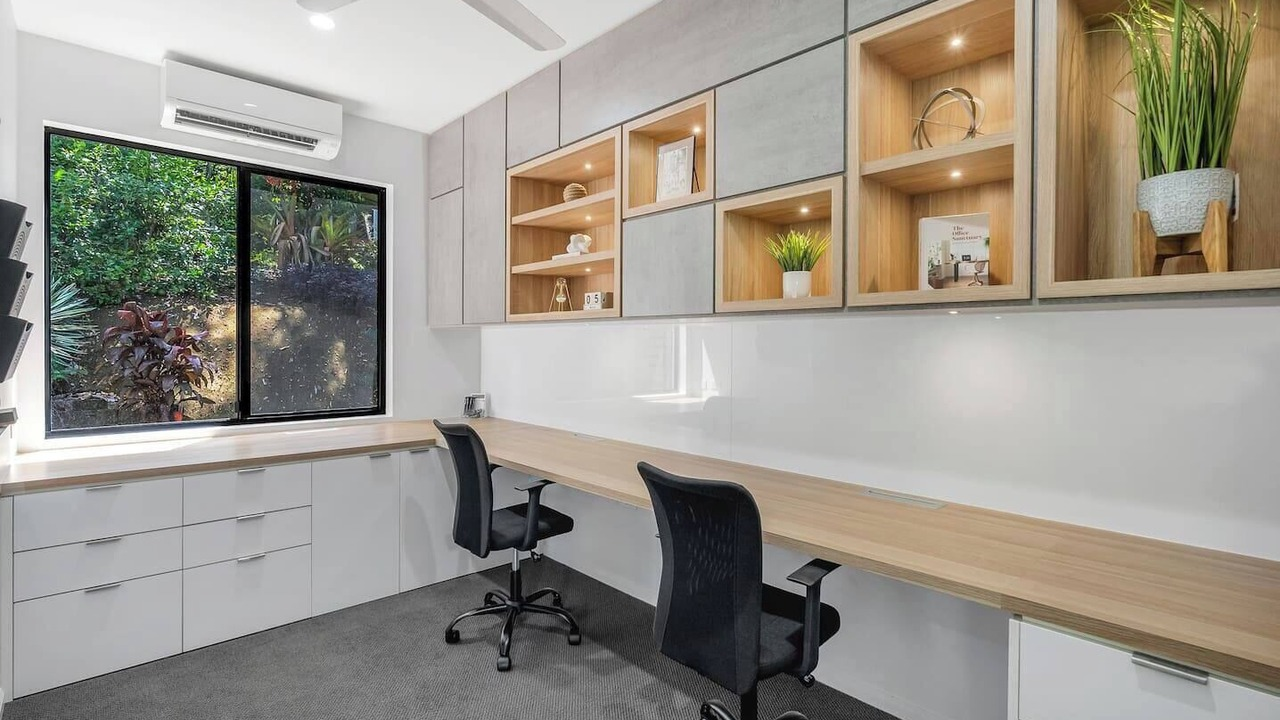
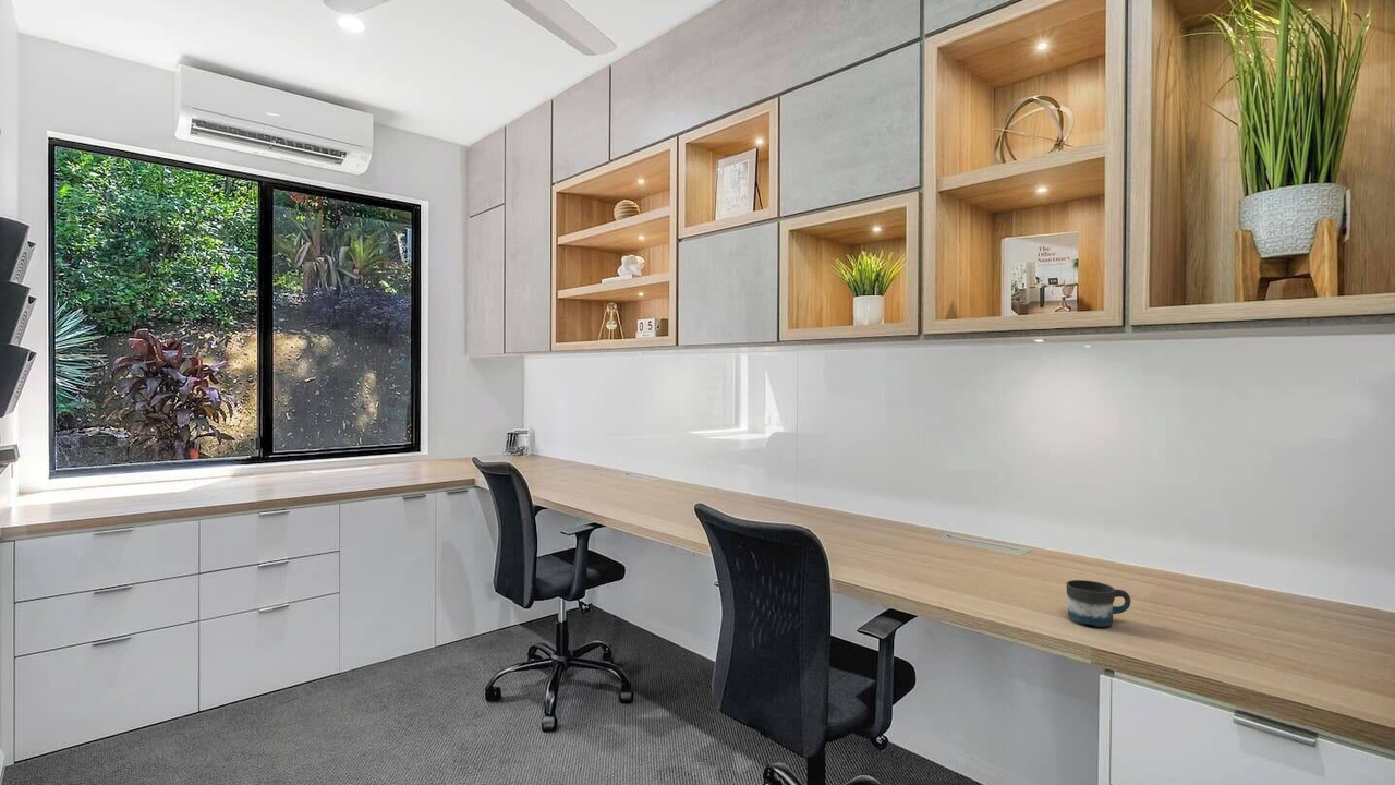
+ mug (1093, 603)
